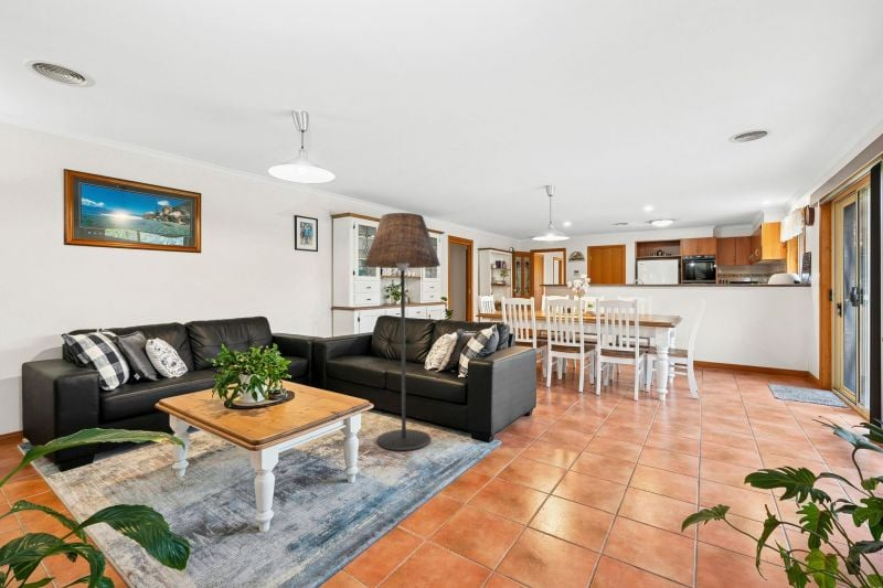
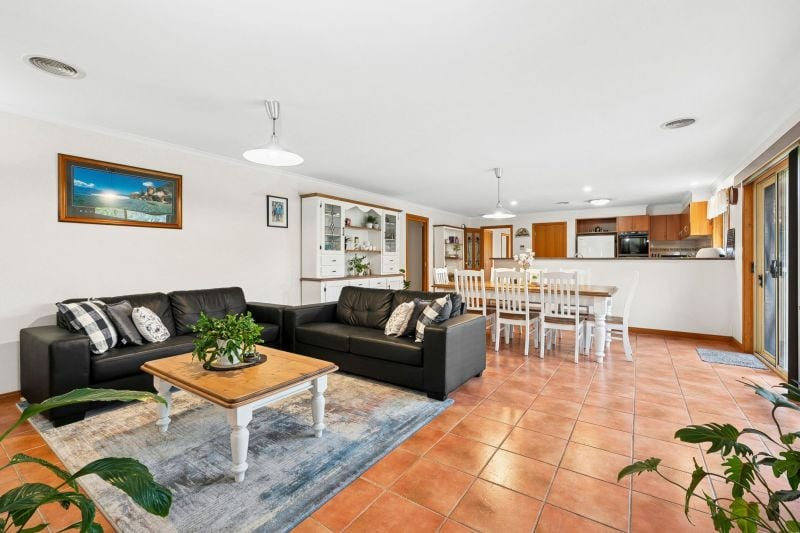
- floor lamp (403, 328)
